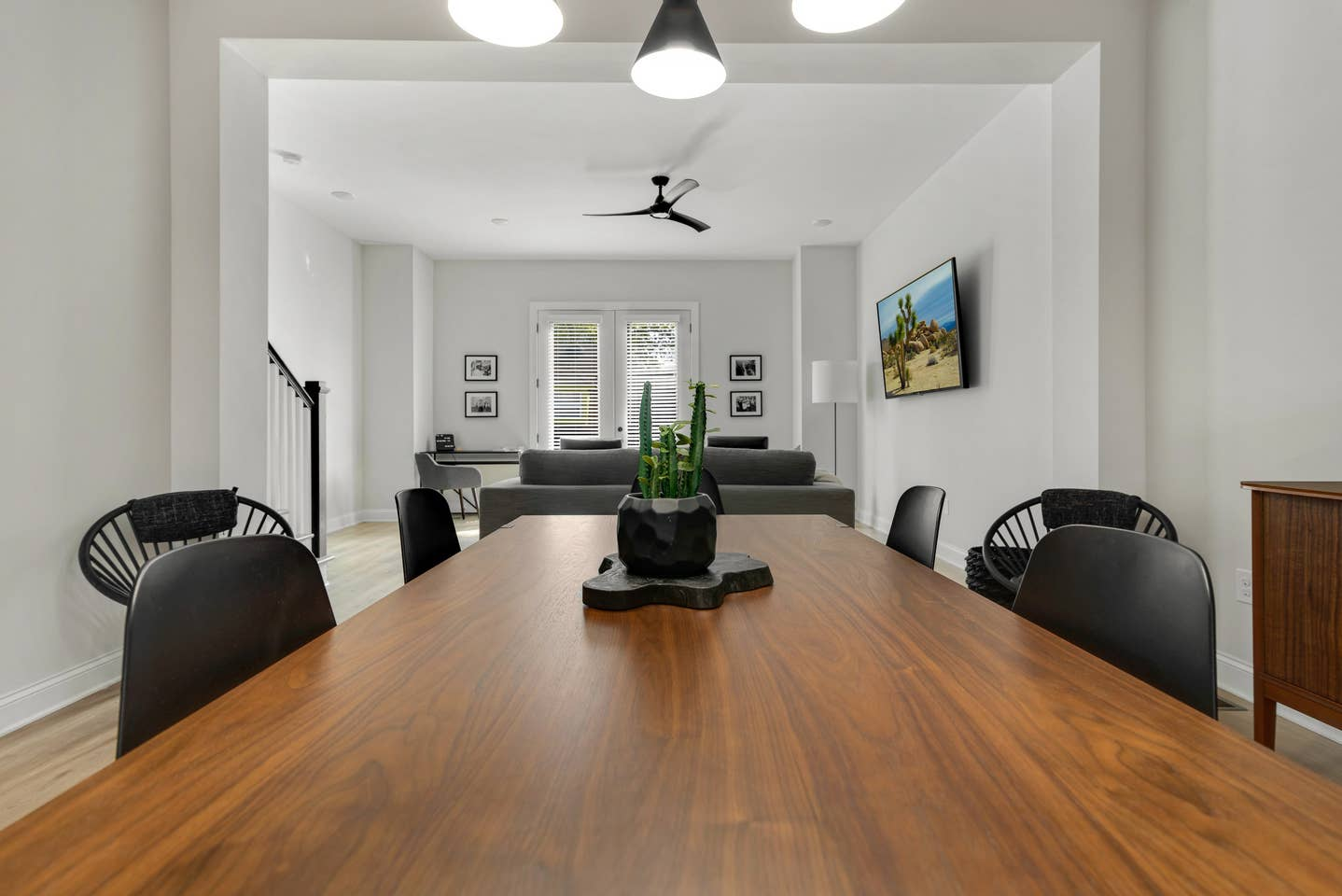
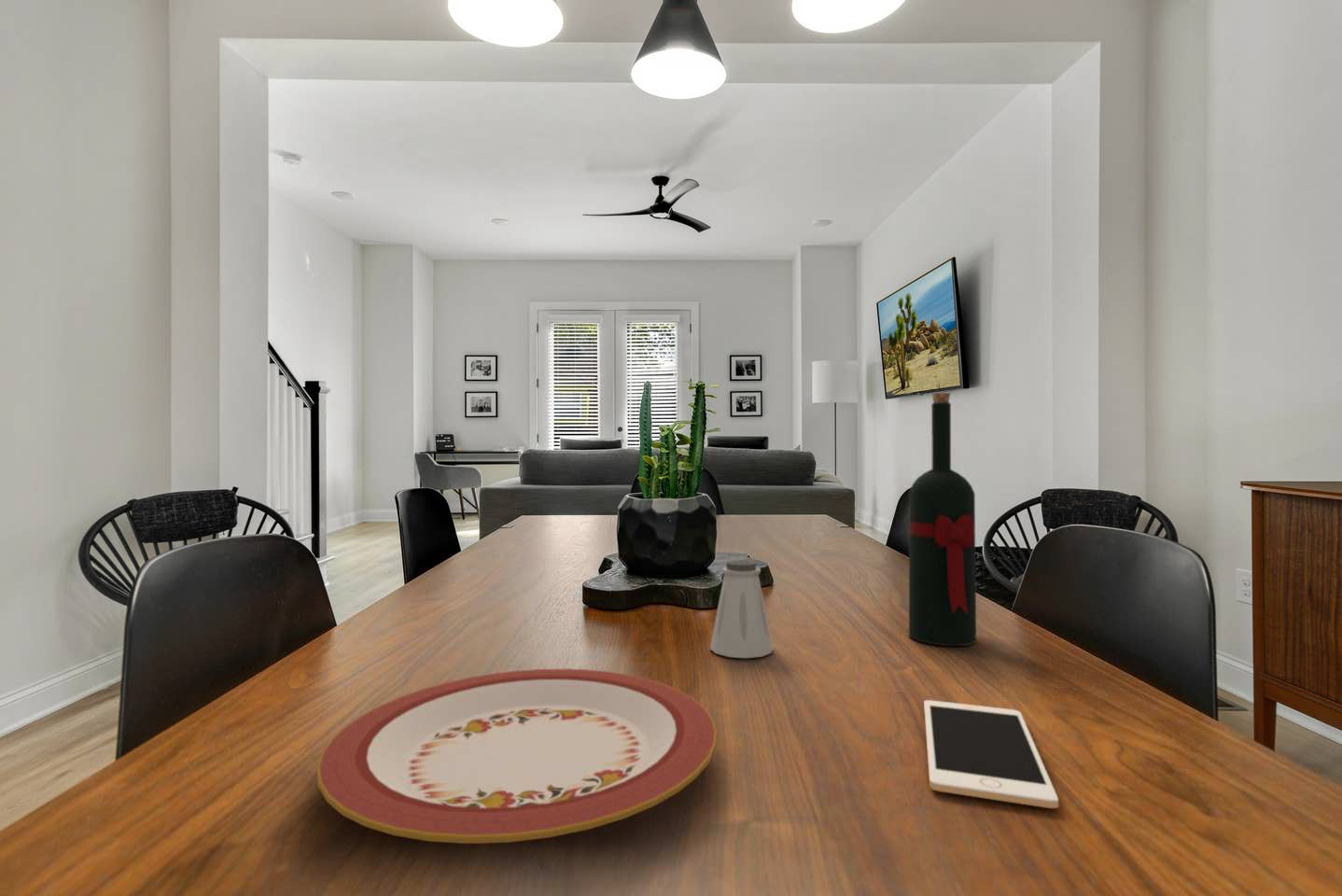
+ cell phone (980, 745)
+ plate (528, 745)
+ wine bottle (944, 515)
+ saltshaker (741, 605)
